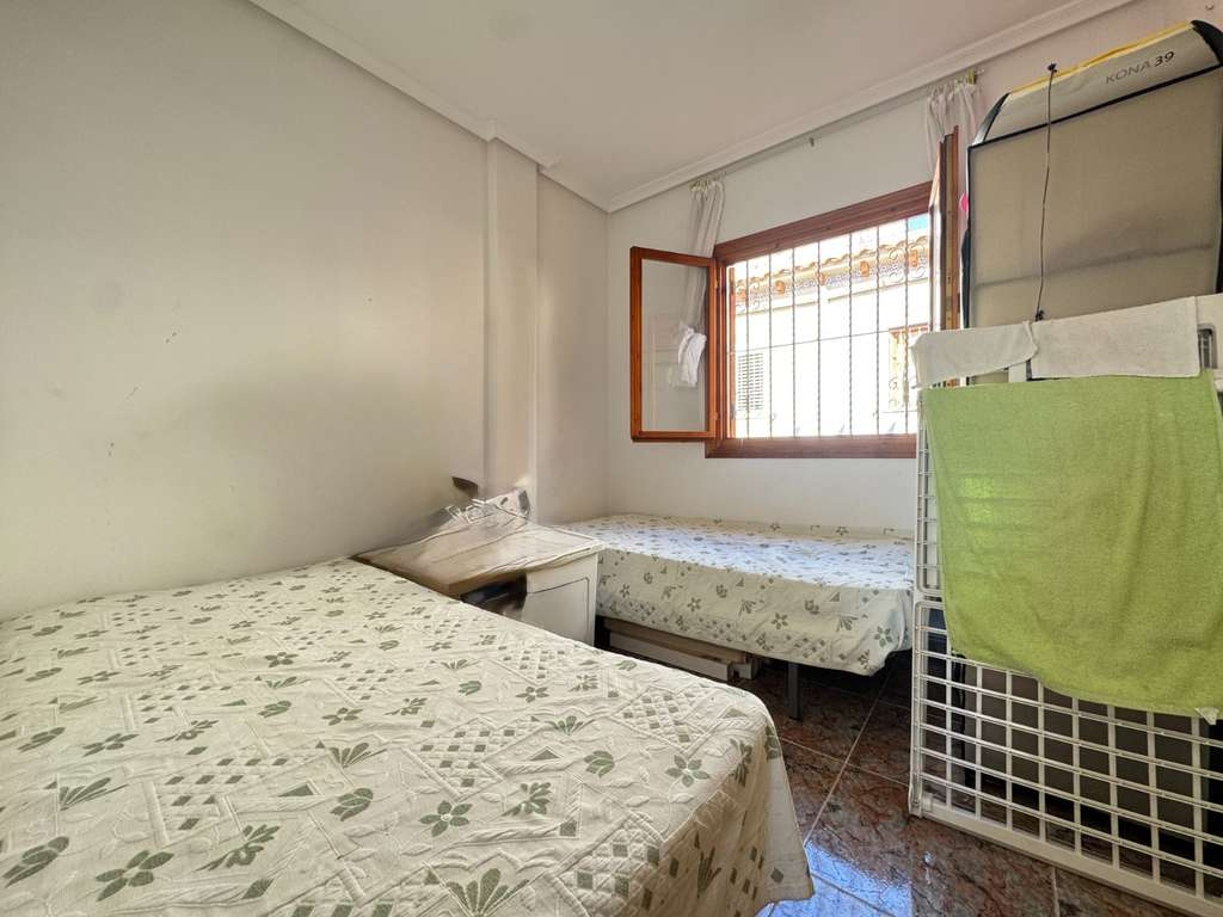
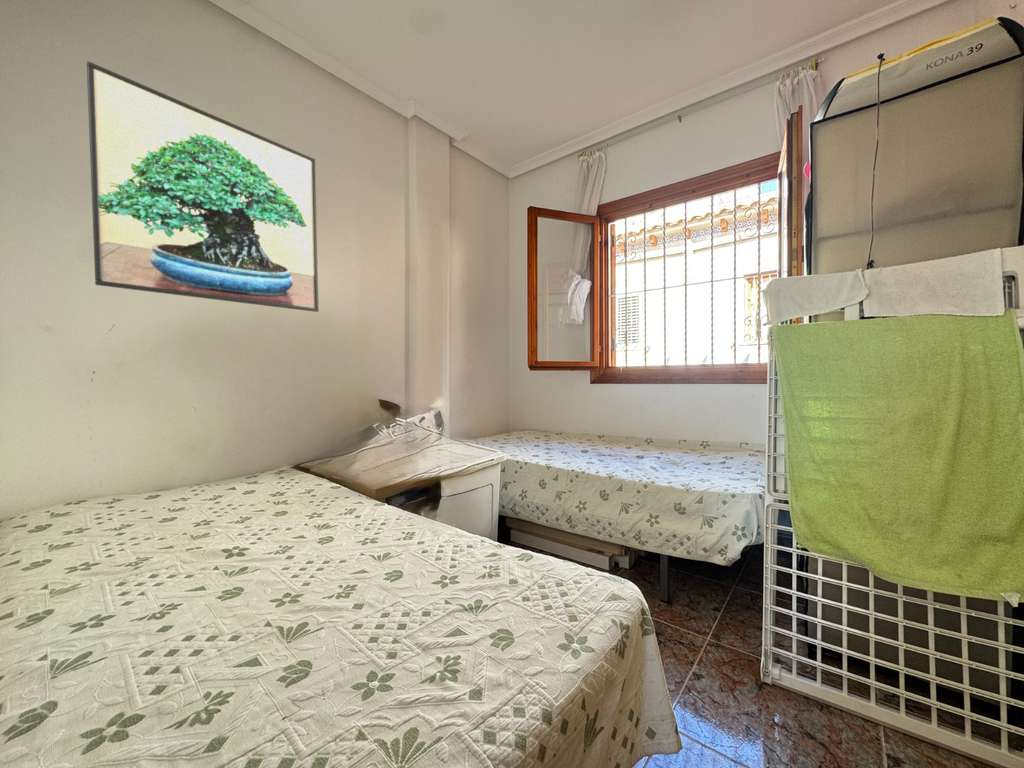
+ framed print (224, 211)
